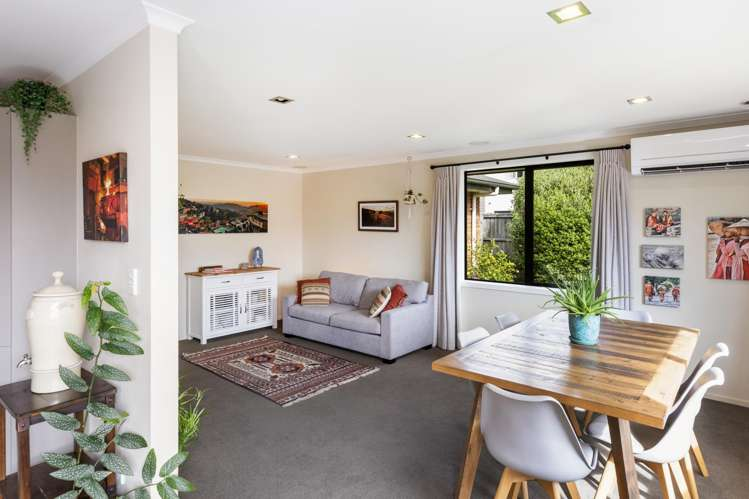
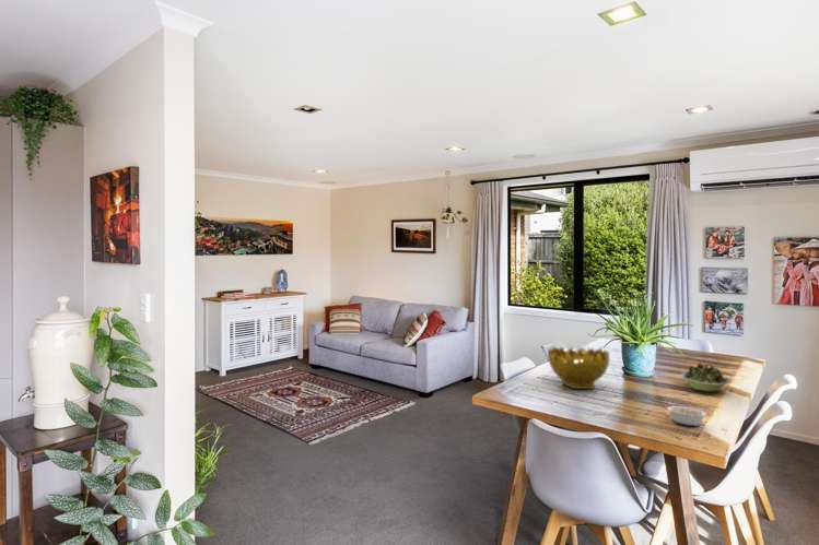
+ bowl (704, 376)
+ decorative bowl (577, 367)
+ legume (685, 415)
